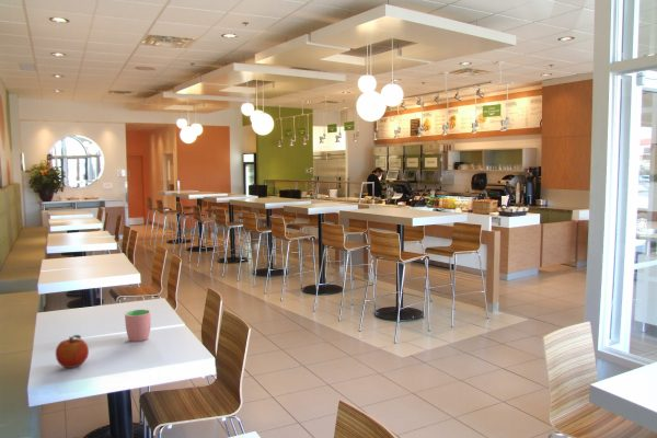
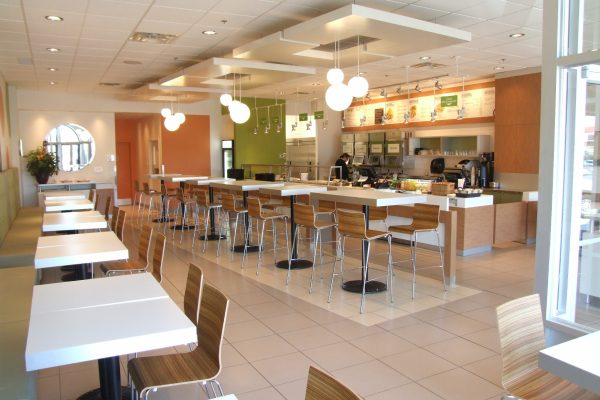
- cup (137, 324)
- fruit (71, 349)
